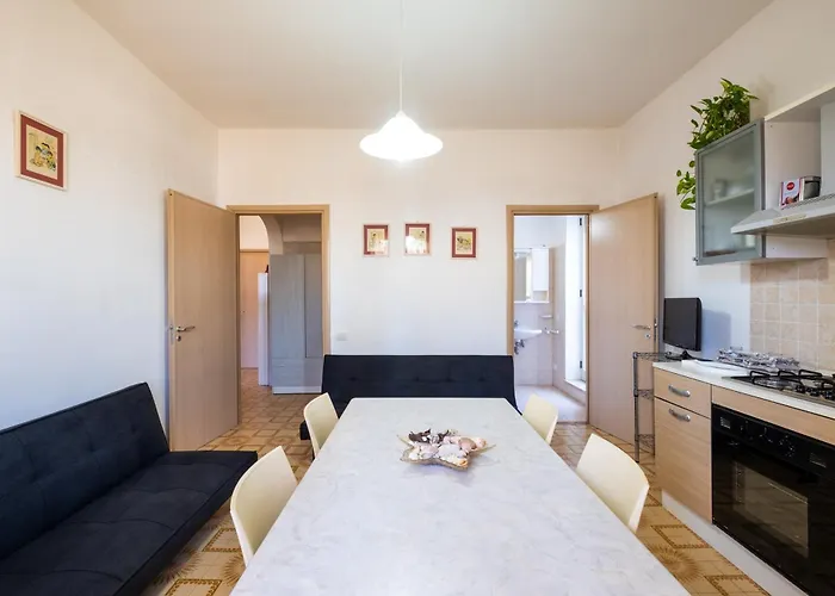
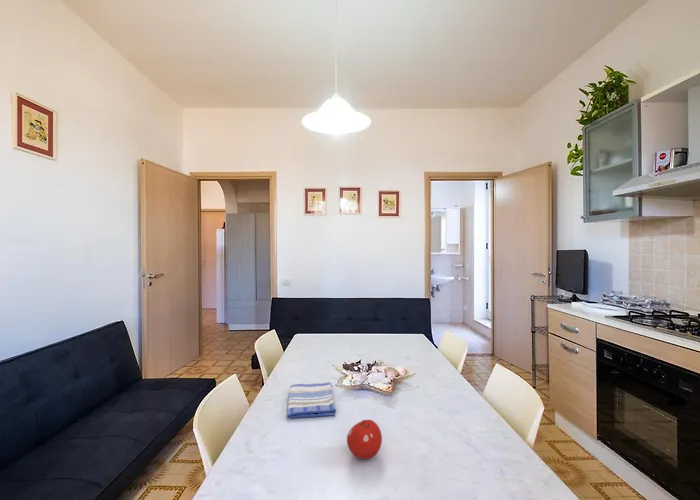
+ fruit (364, 436)
+ dish towel (311, 398)
